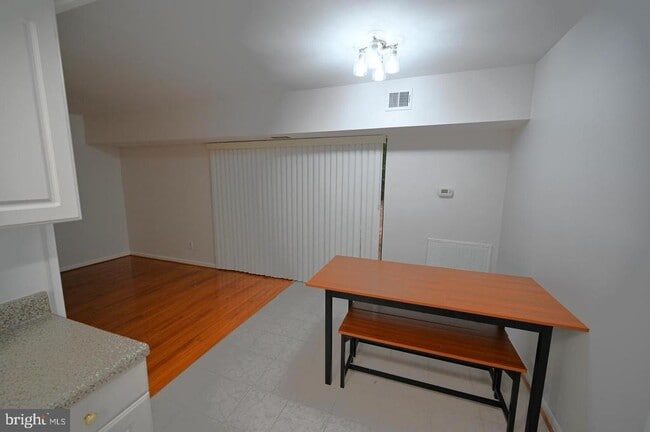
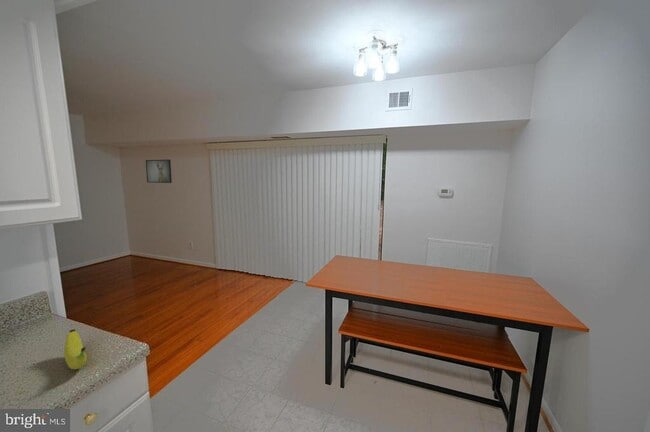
+ fruit (75, 351)
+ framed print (158, 171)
